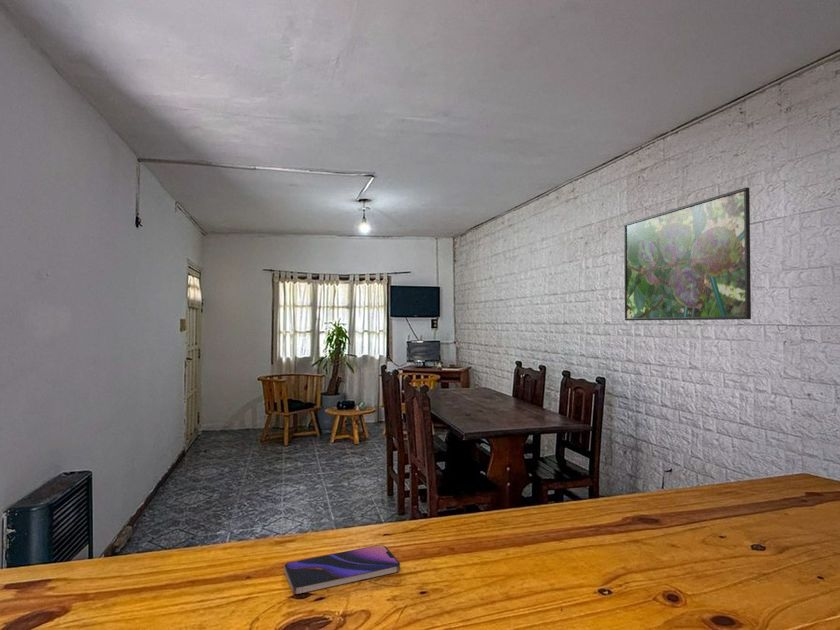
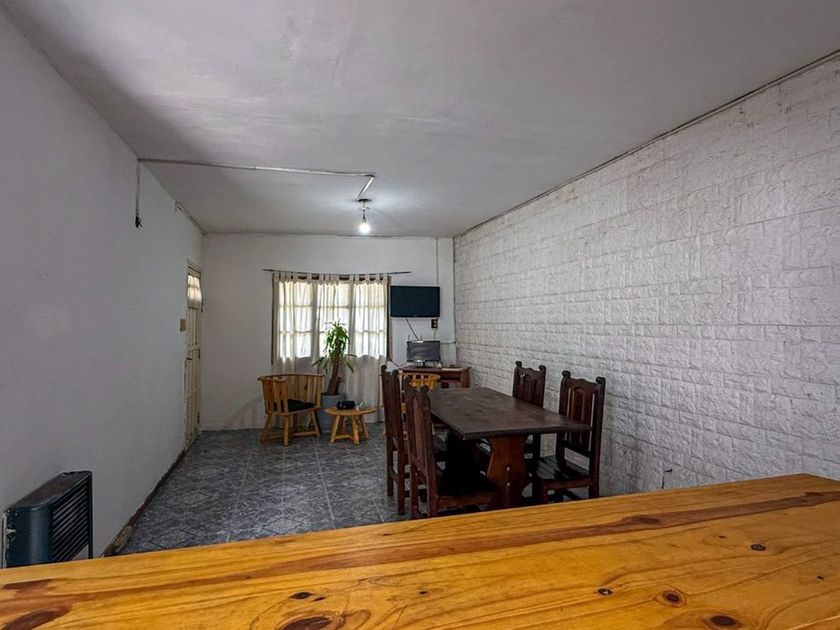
- smartphone (342, 567)
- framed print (677, 264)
